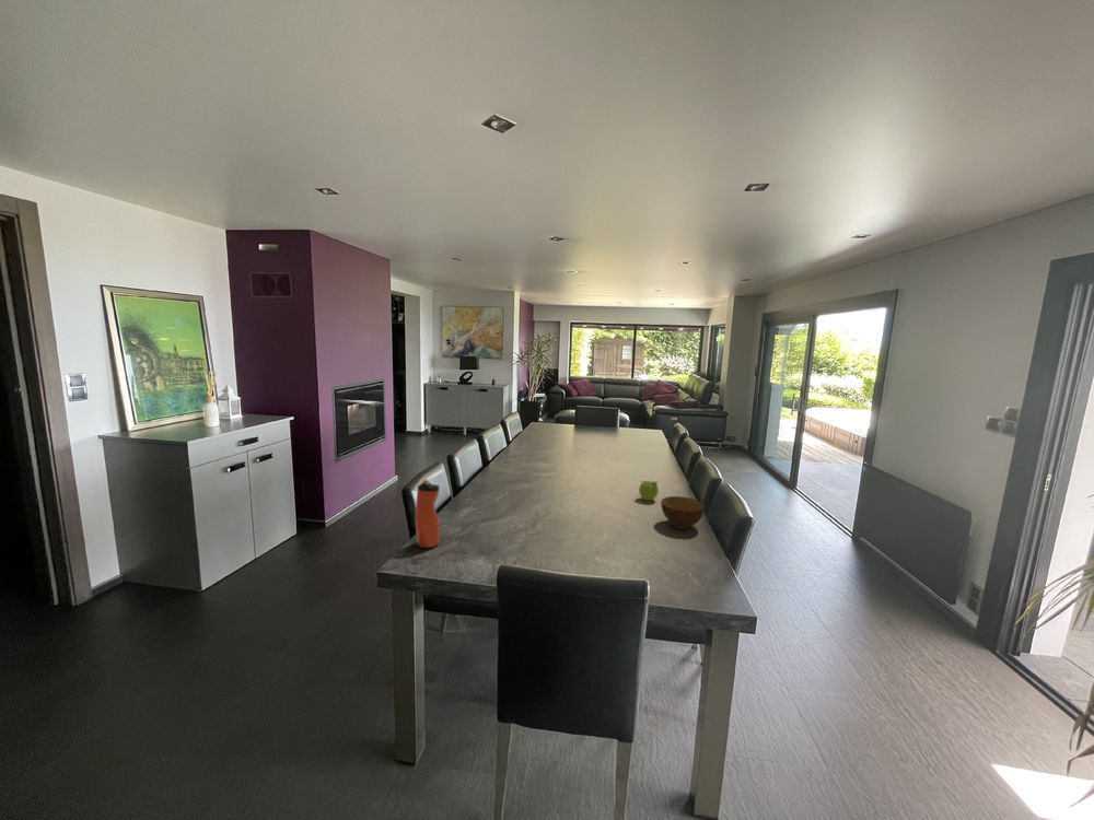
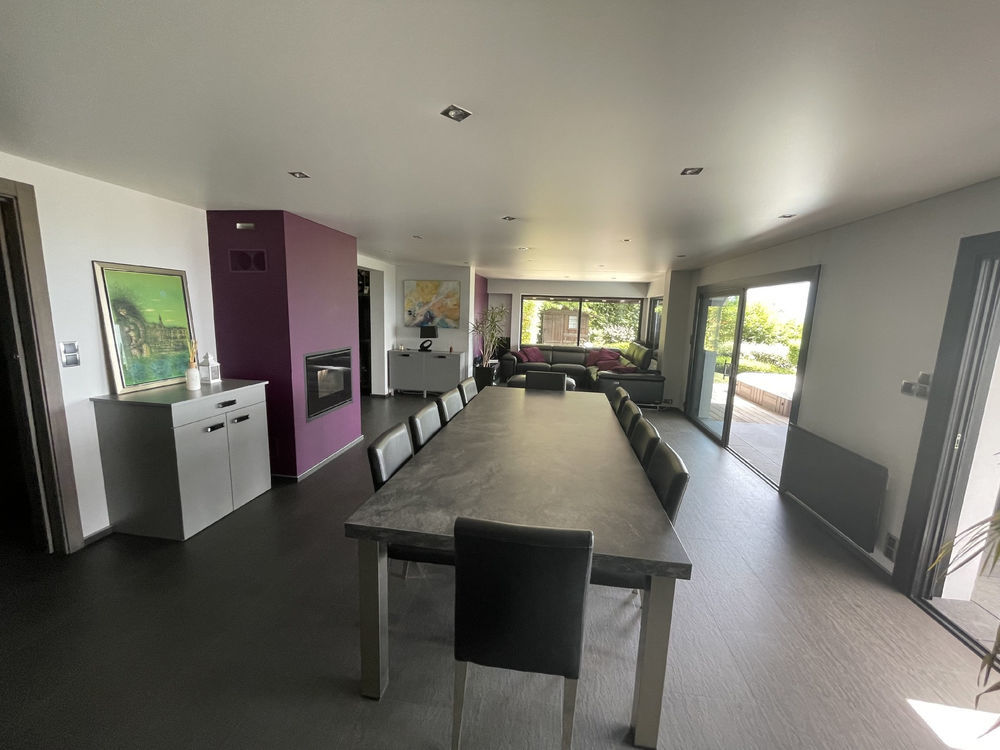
- bowl (682, 514)
- fruit (649, 490)
- water bottle (428, 512)
